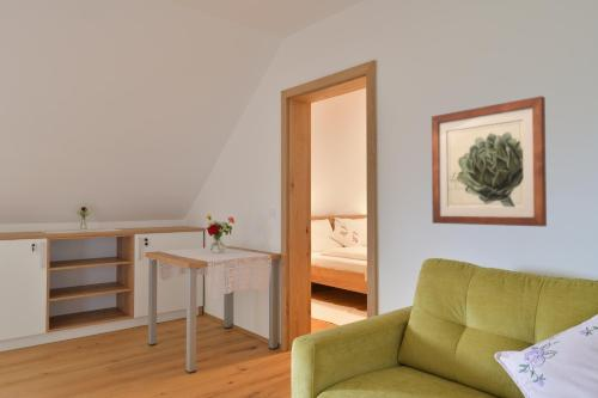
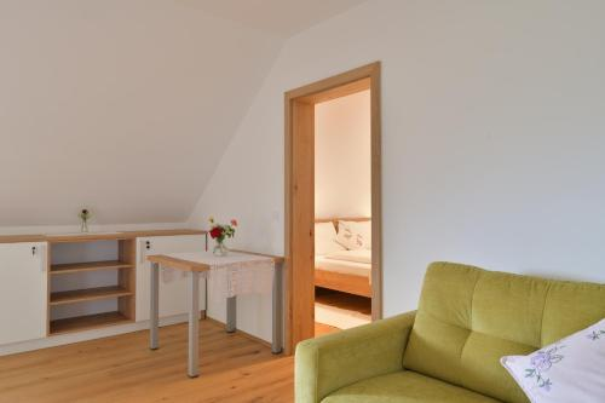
- wall art (483, 165)
